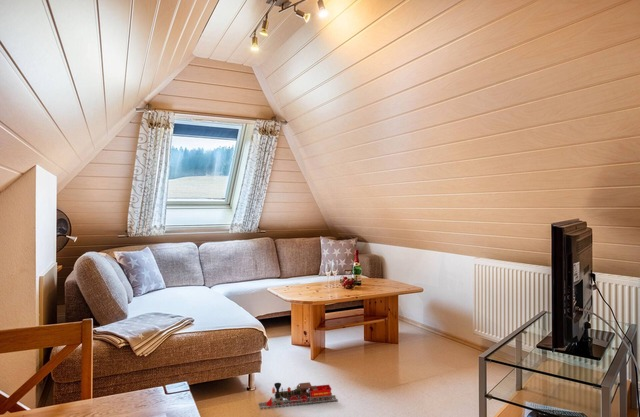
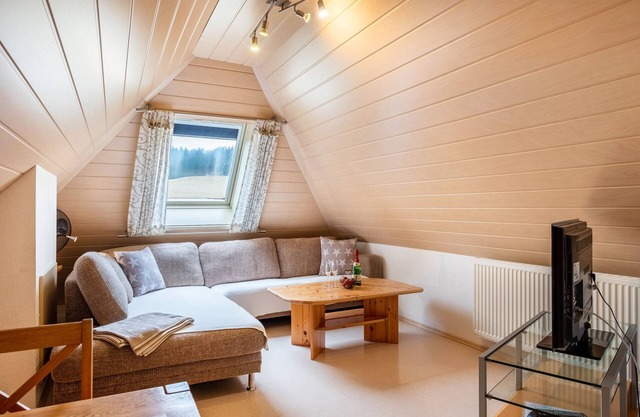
- toy train (298, 392)
